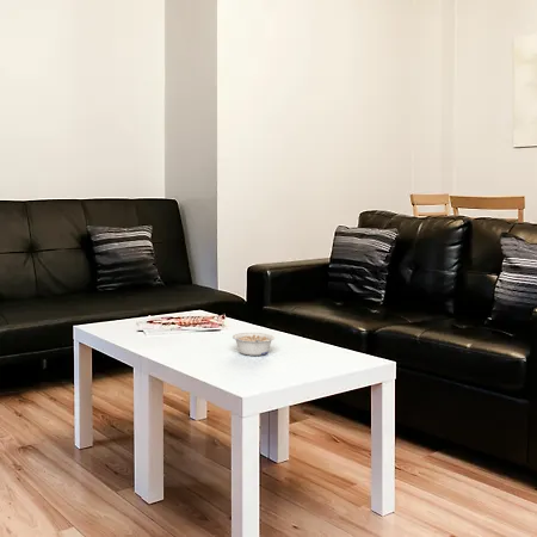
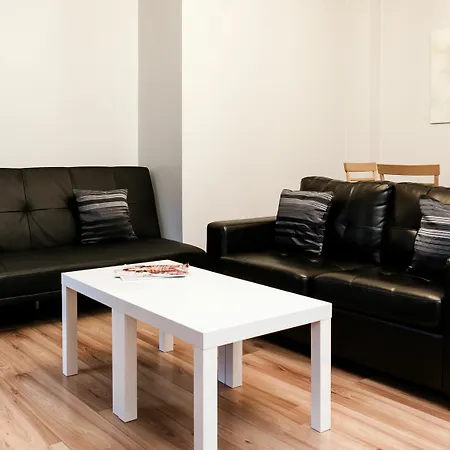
- legume (254, 342)
